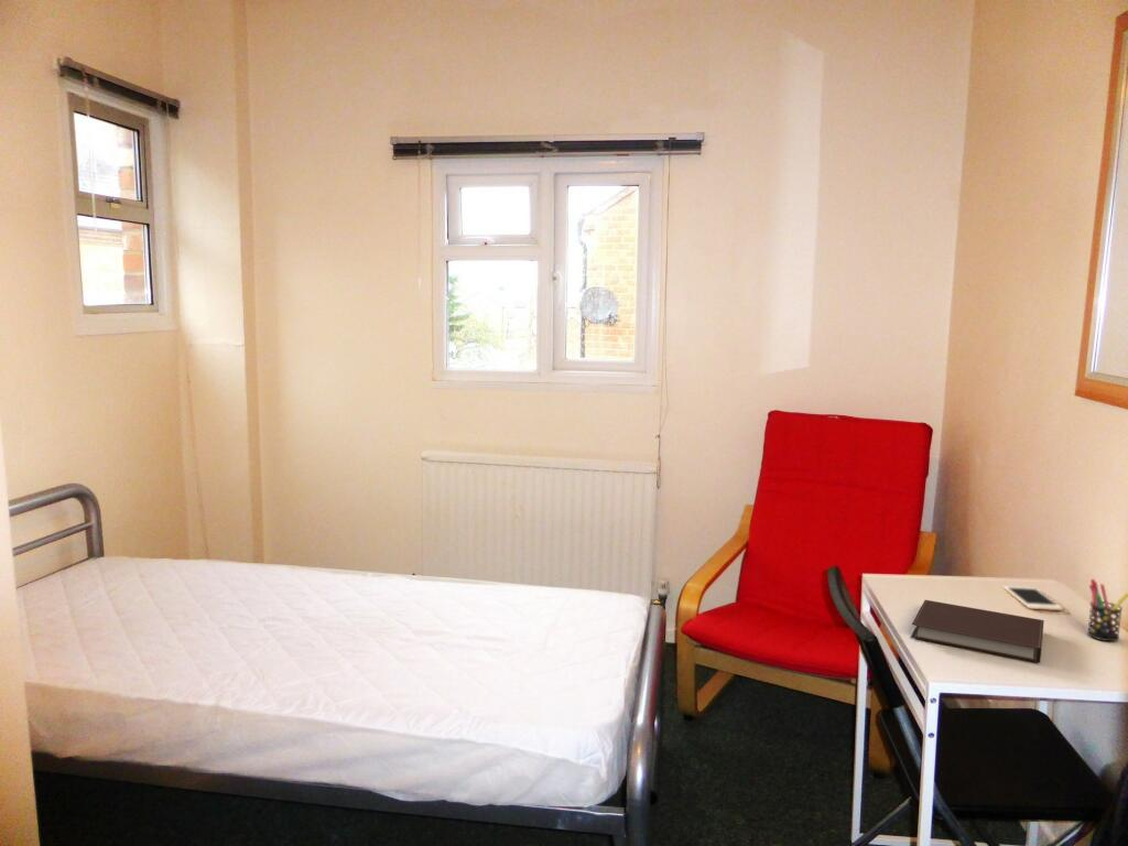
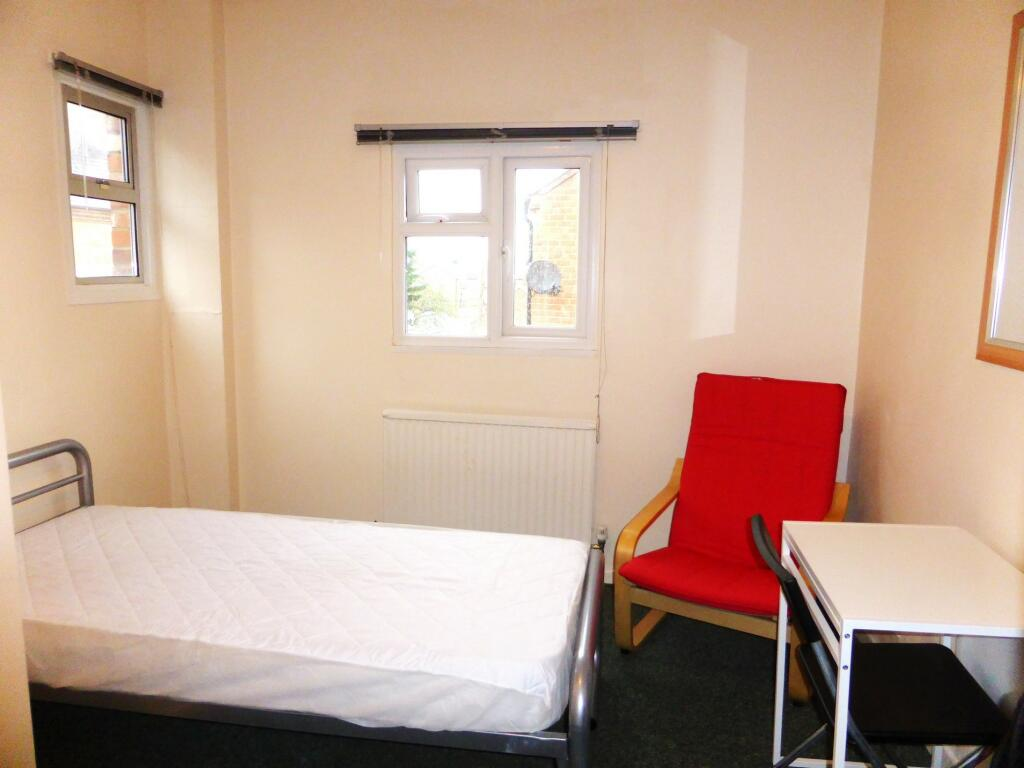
- cell phone (1031, 597)
- notebook (978, 628)
- pen holder (1102, 609)
